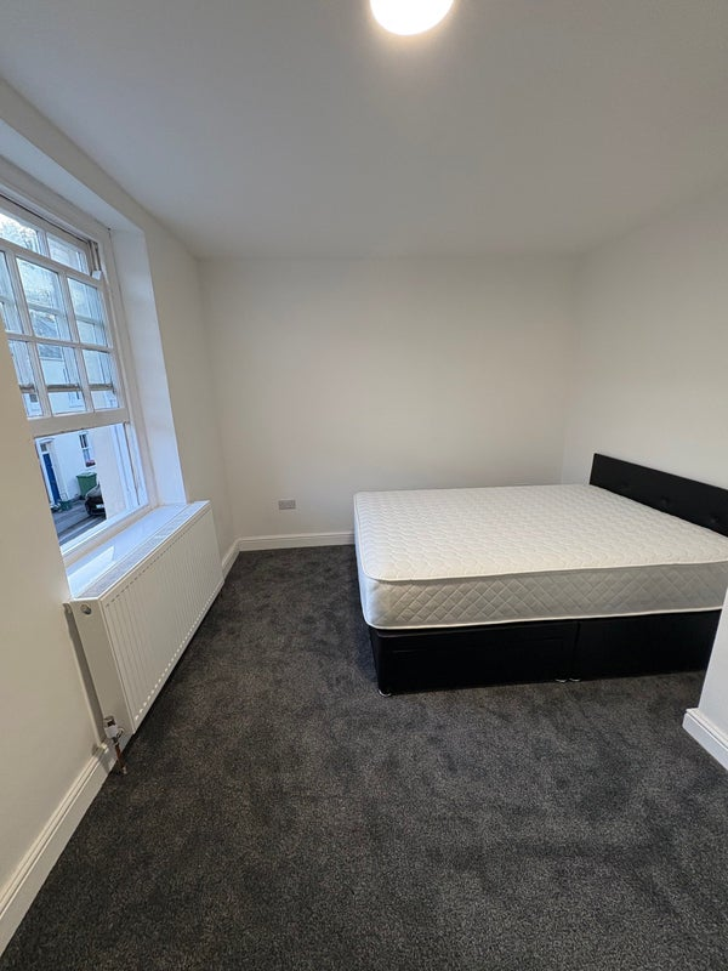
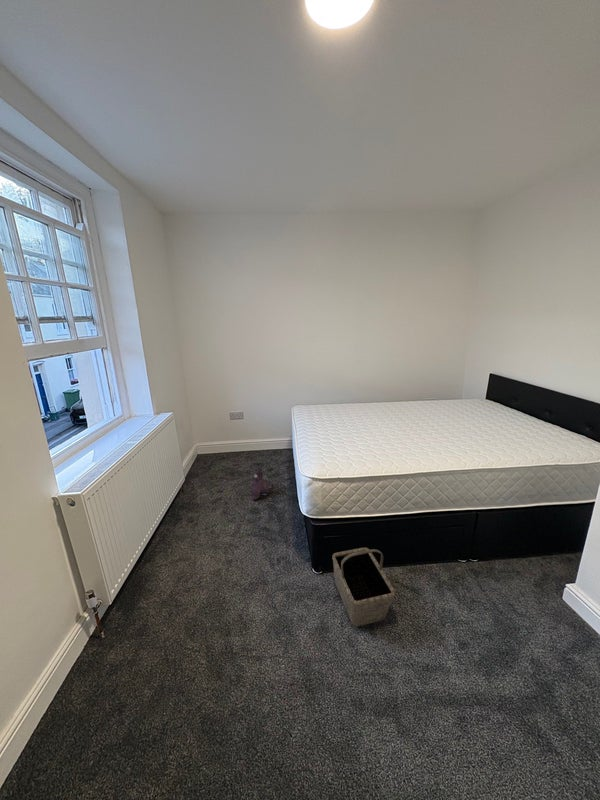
+ basket (361, 575)
+ plush toy (262, 481)
